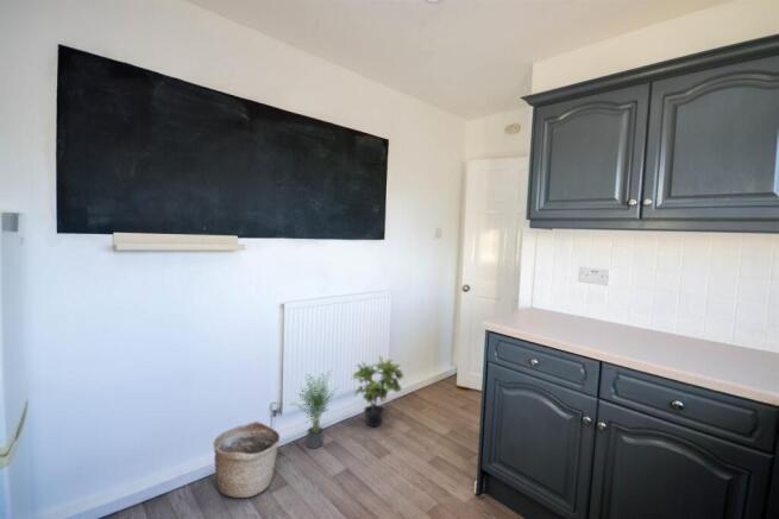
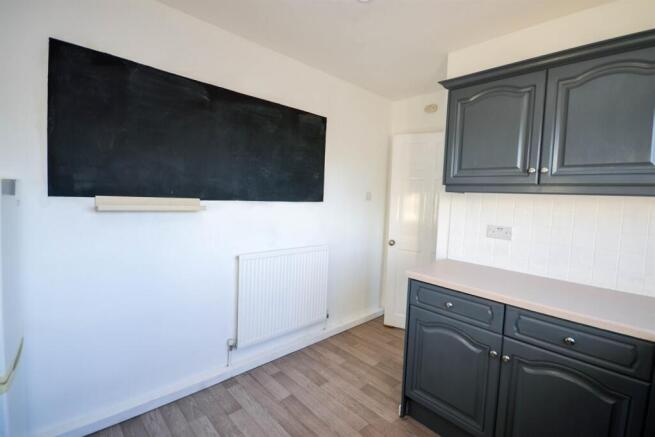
- potted plant (313, 409)
- basket (246, 457)
- potted plant (377, 390)
